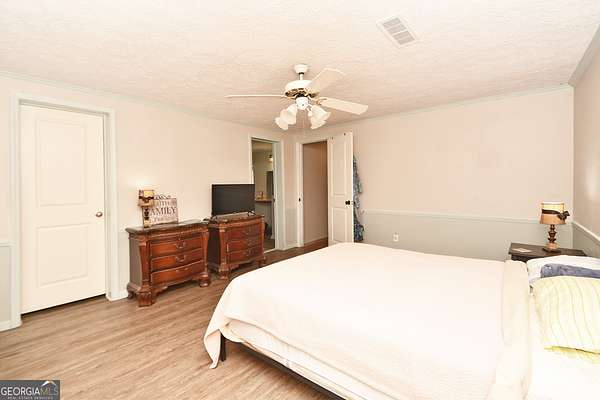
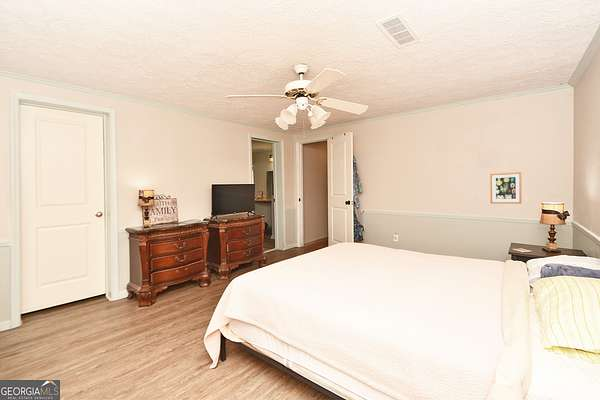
+ wall art (505, 188)
